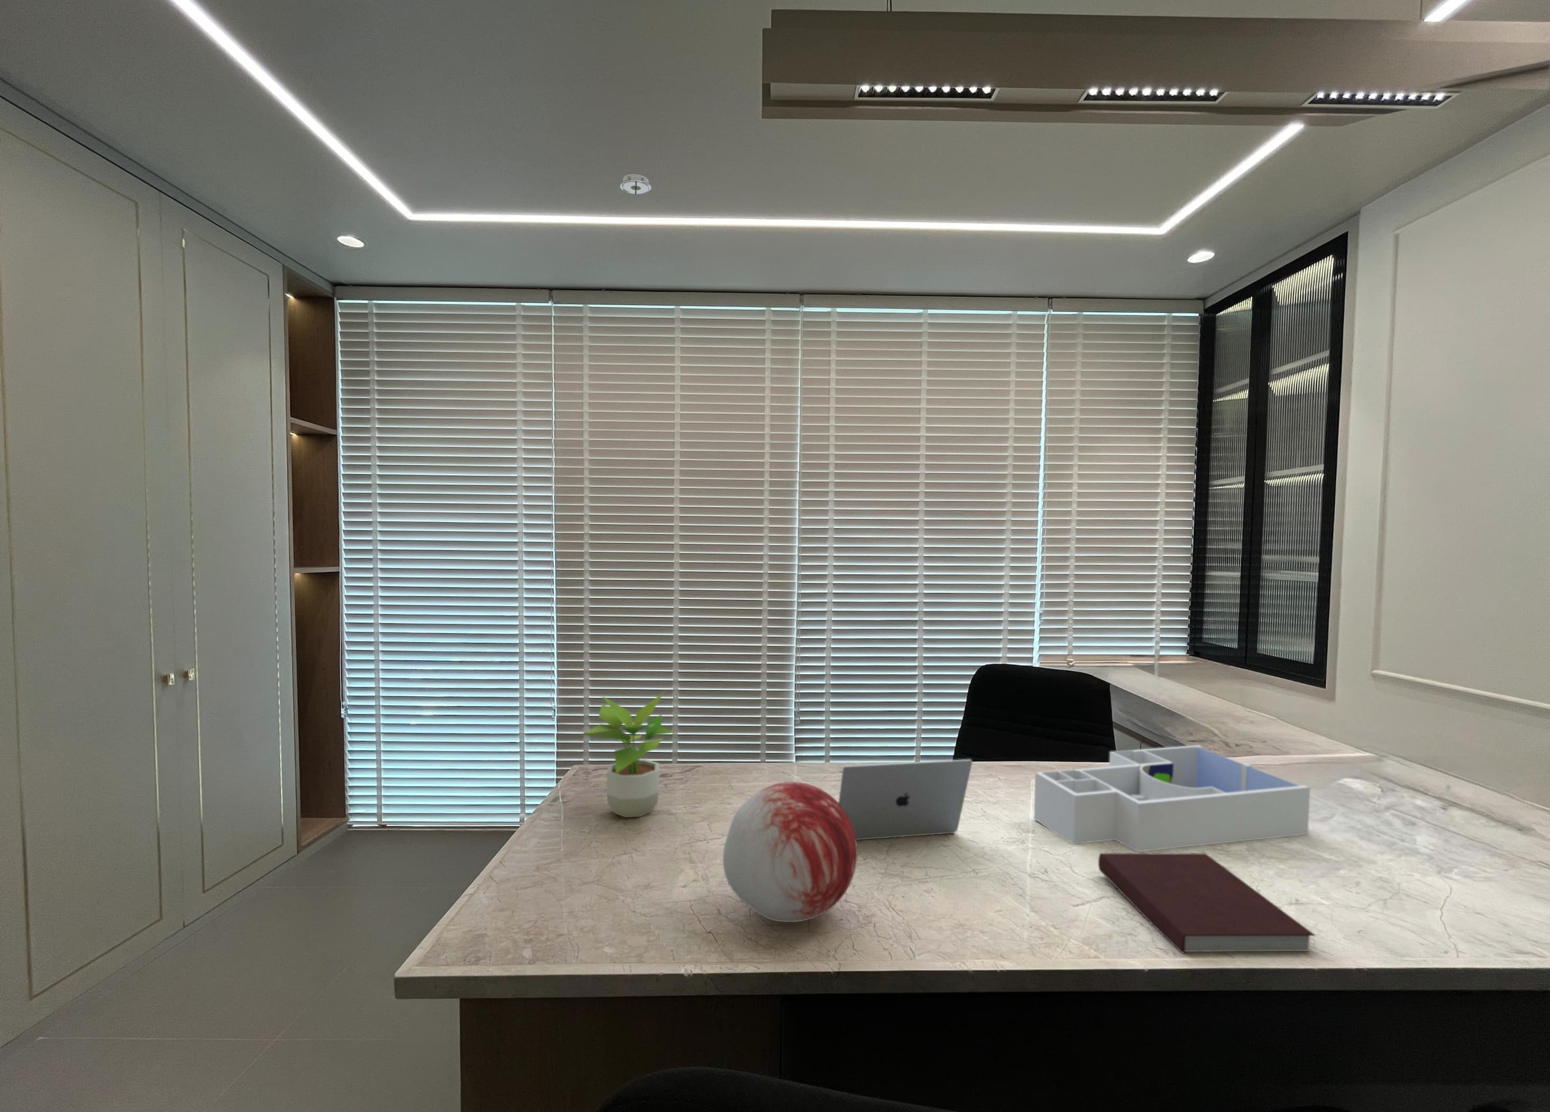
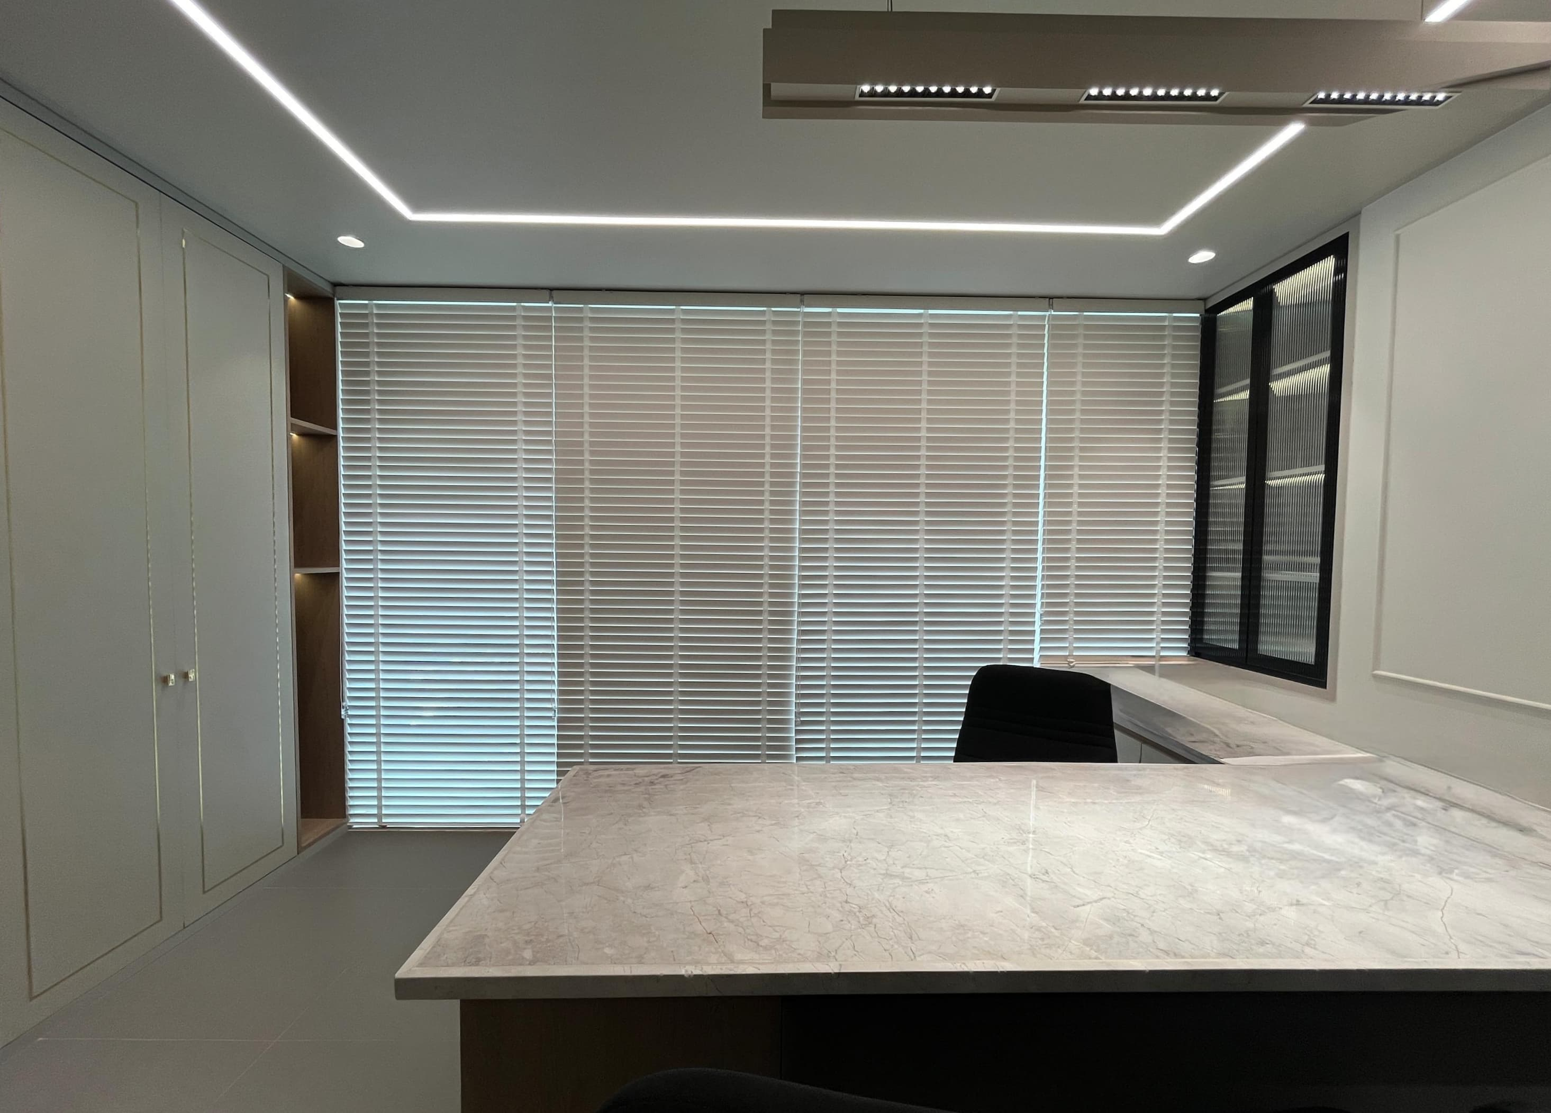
- laptop (887, 785)
- decorative orb (789, 850)
- desk organizer (1153, 795)
- notebook (1195, 899)
- potted plant (623, 755)
- smoke detector (634, 184)
